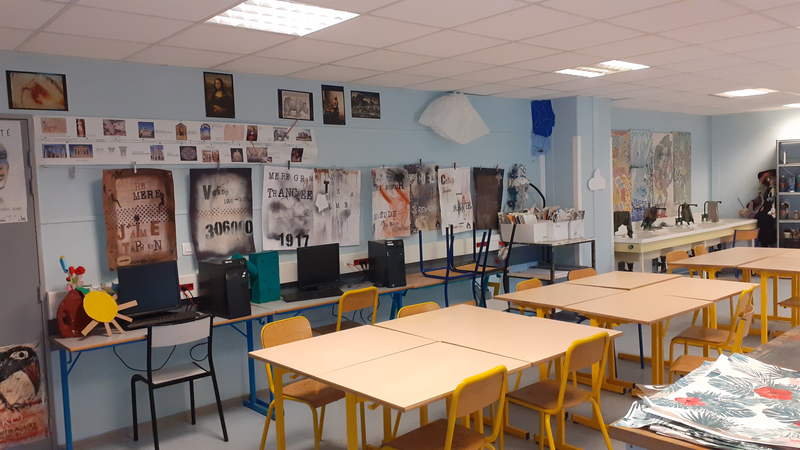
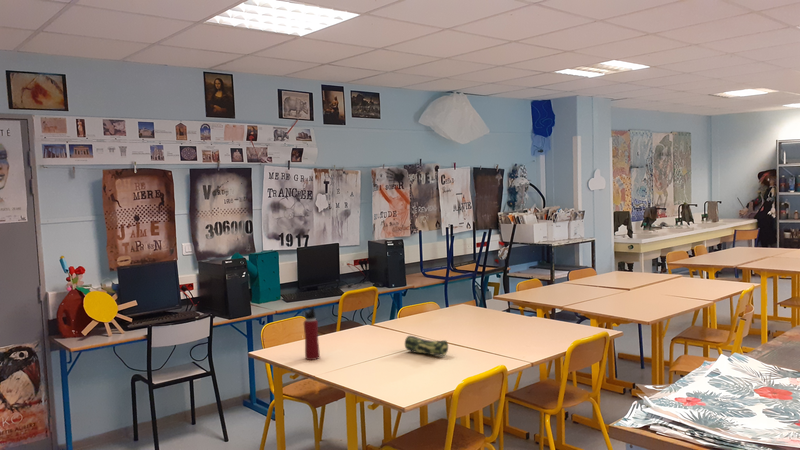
+ water bottle (311, 332)
+ pencil case (427, 346)
